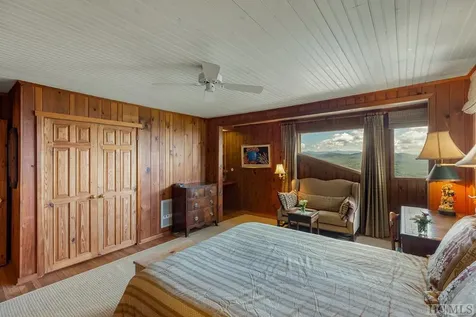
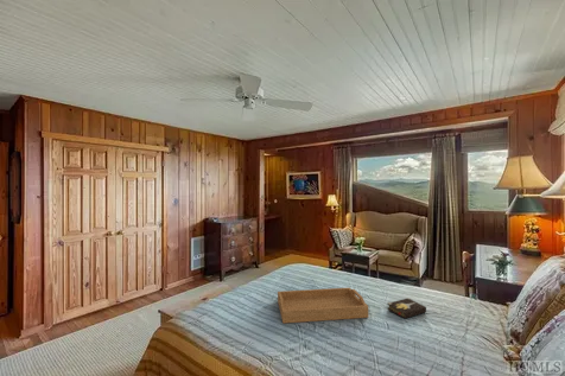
+ hardback book (406, 307)
+ serving tray (319, 301)
